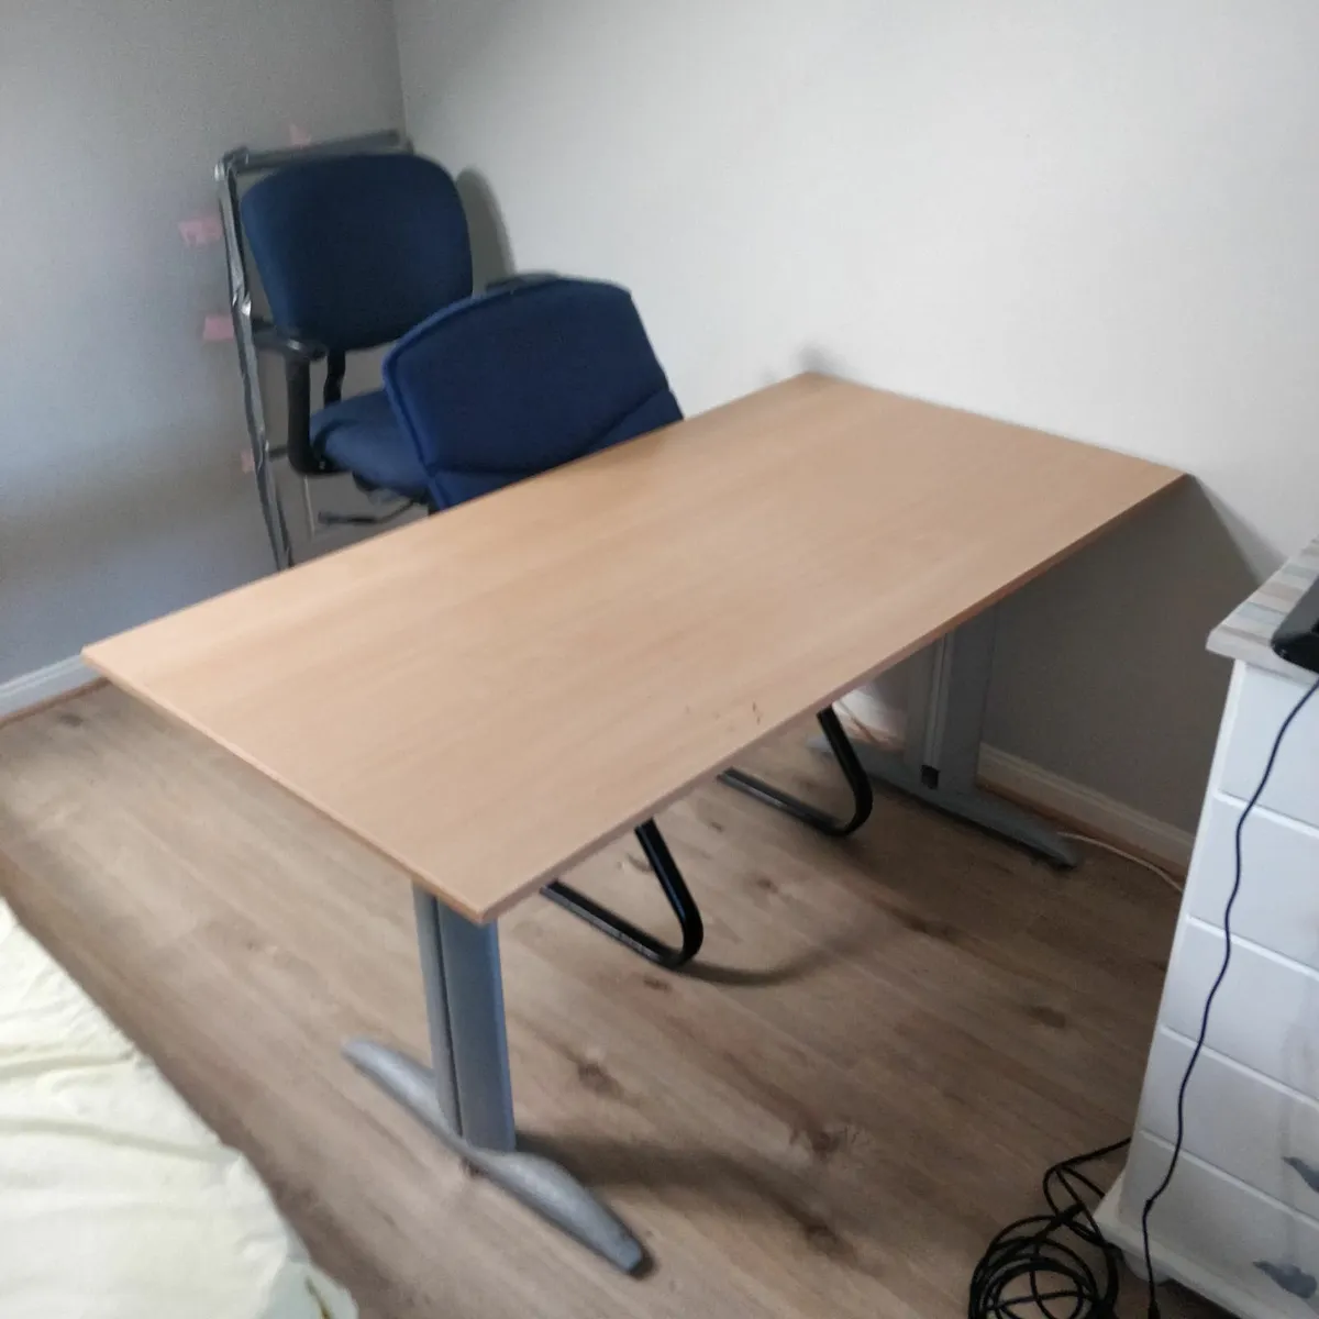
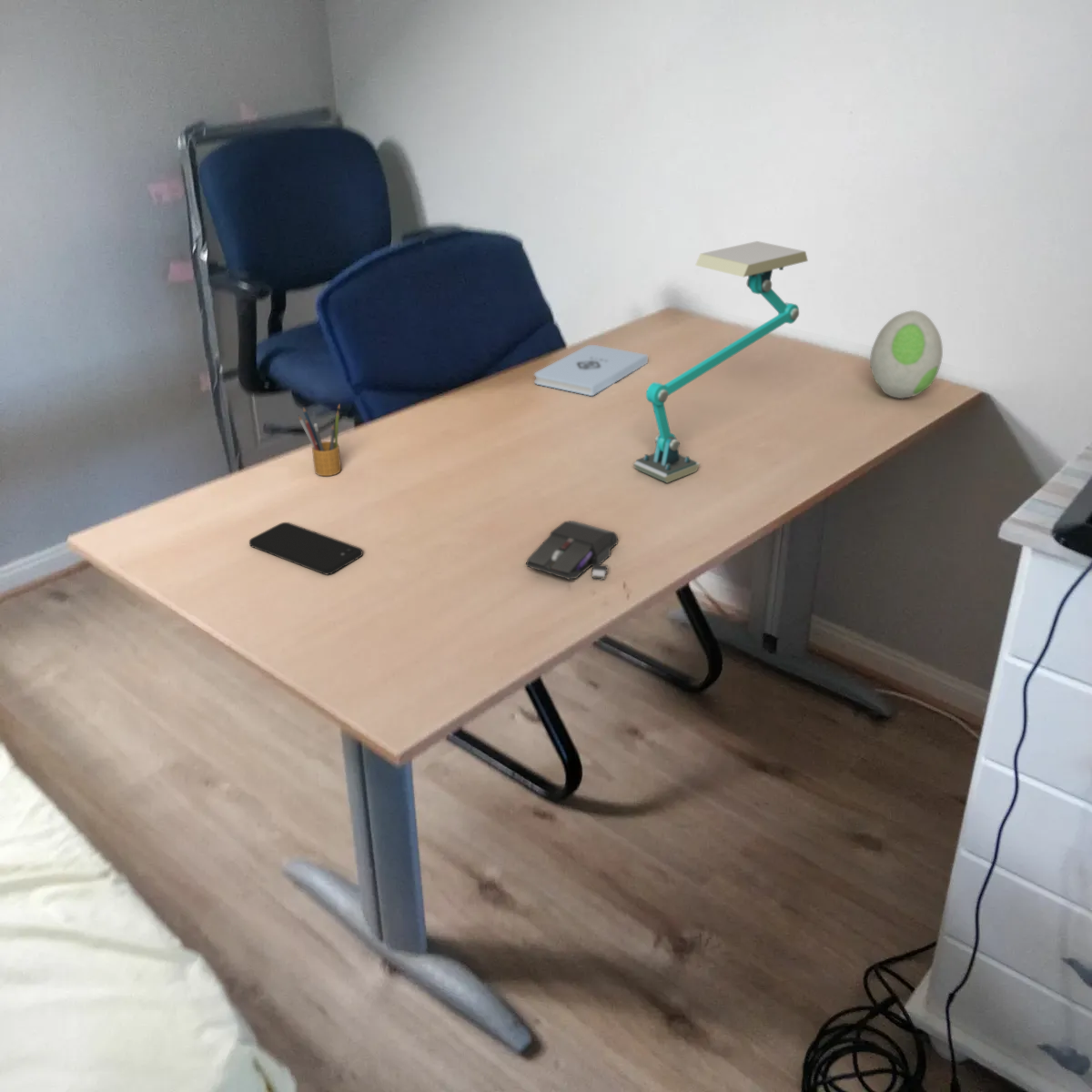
+ computer mouse (581, 550)
+ decorative egg (905, 354)
+ desk lamp (723, 359)
+ notepad (591, 369)
+ pencil box (325, 441)
+ smartphone (306, 546)
